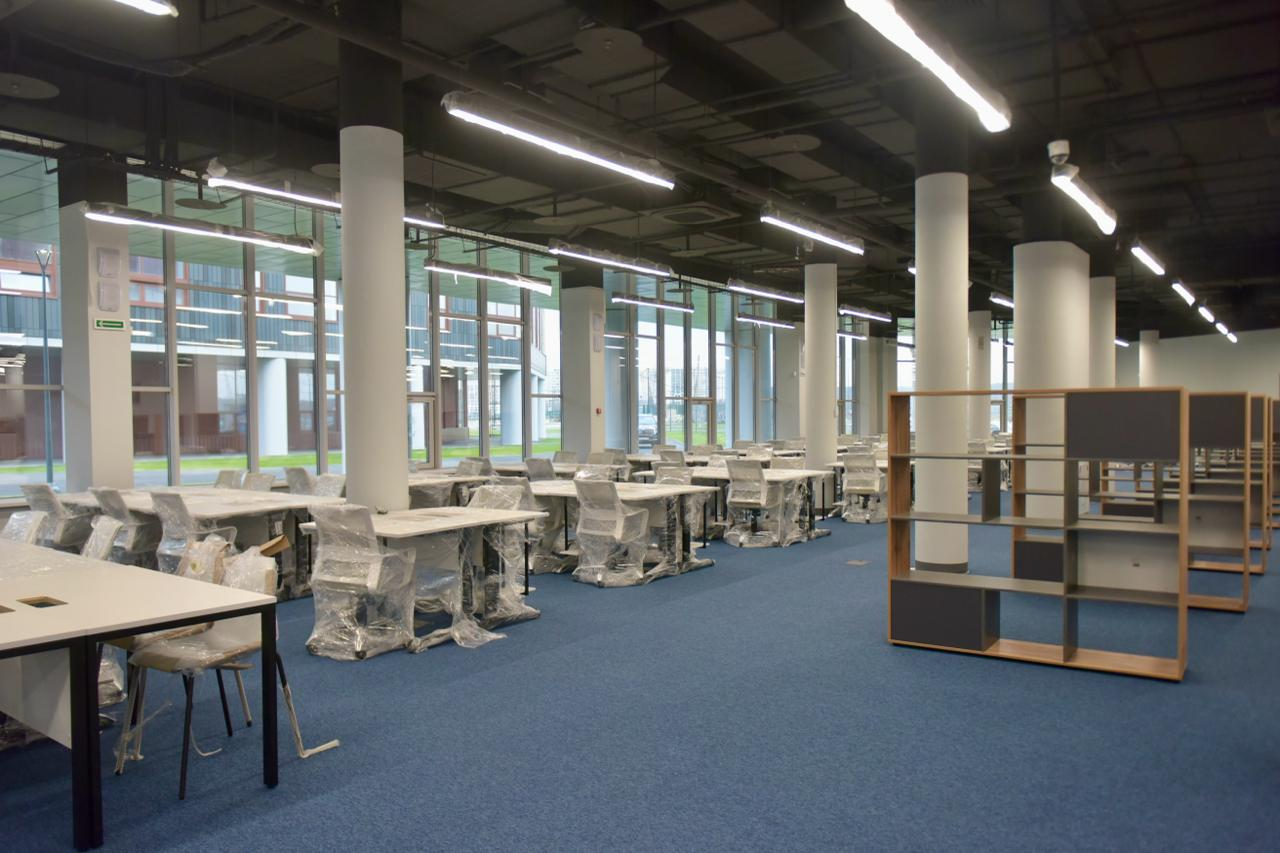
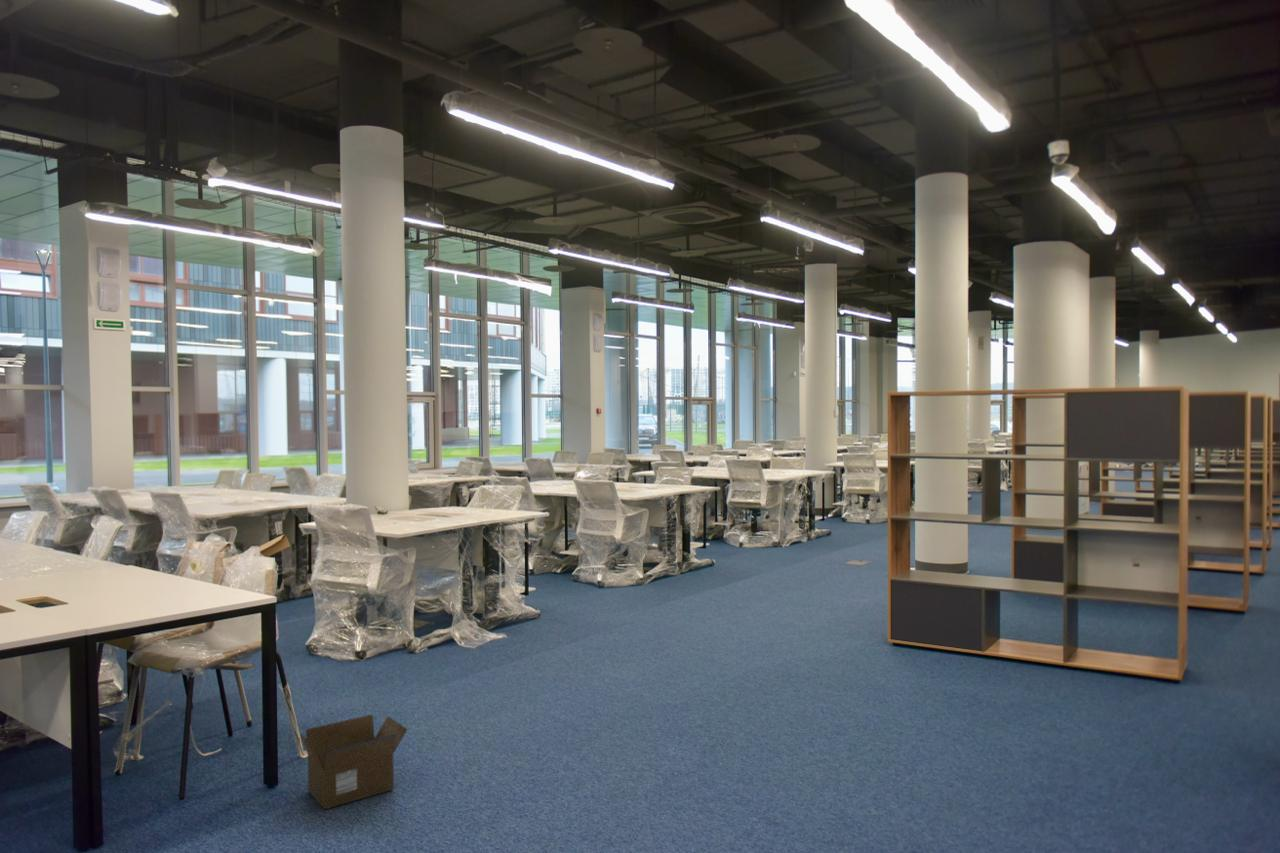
+ cardboard box (355, 759)
